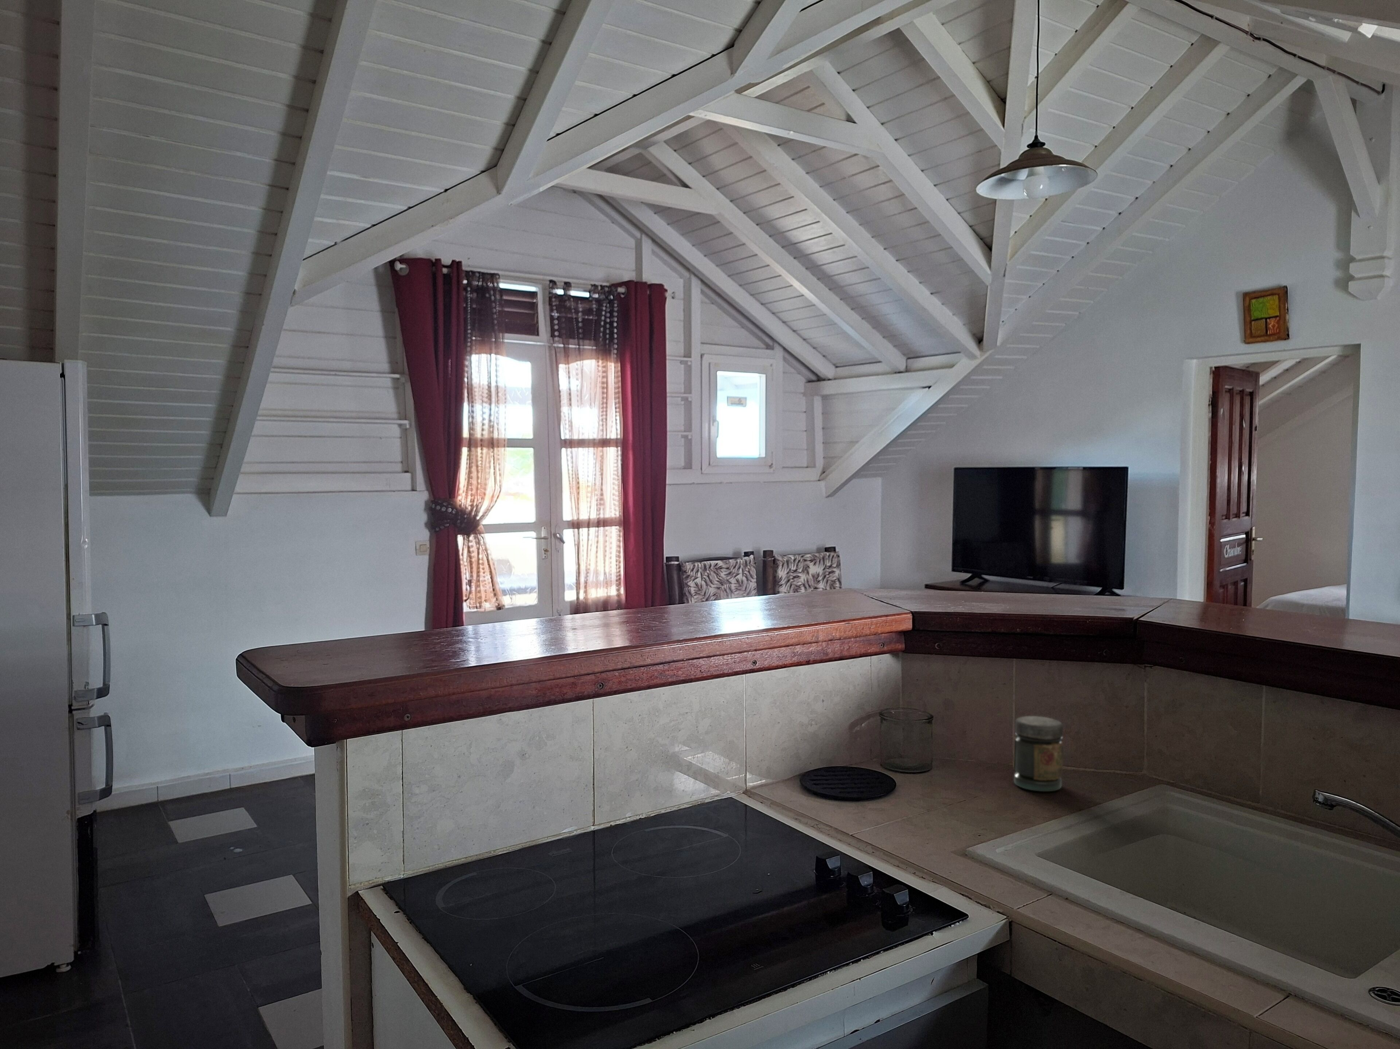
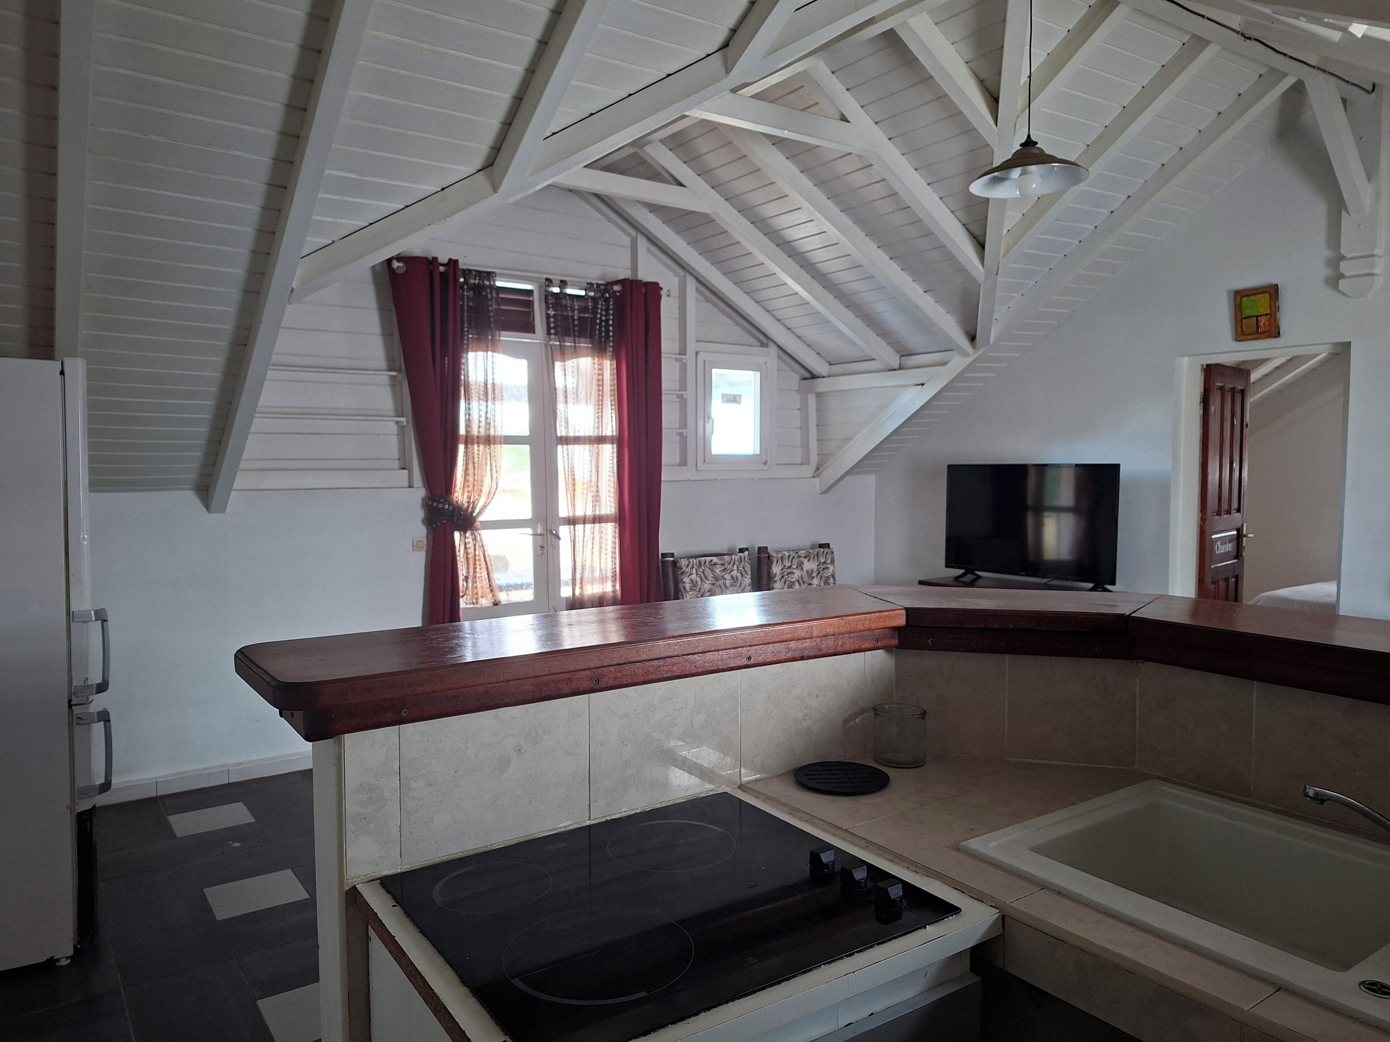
- jar (1038, 753)
